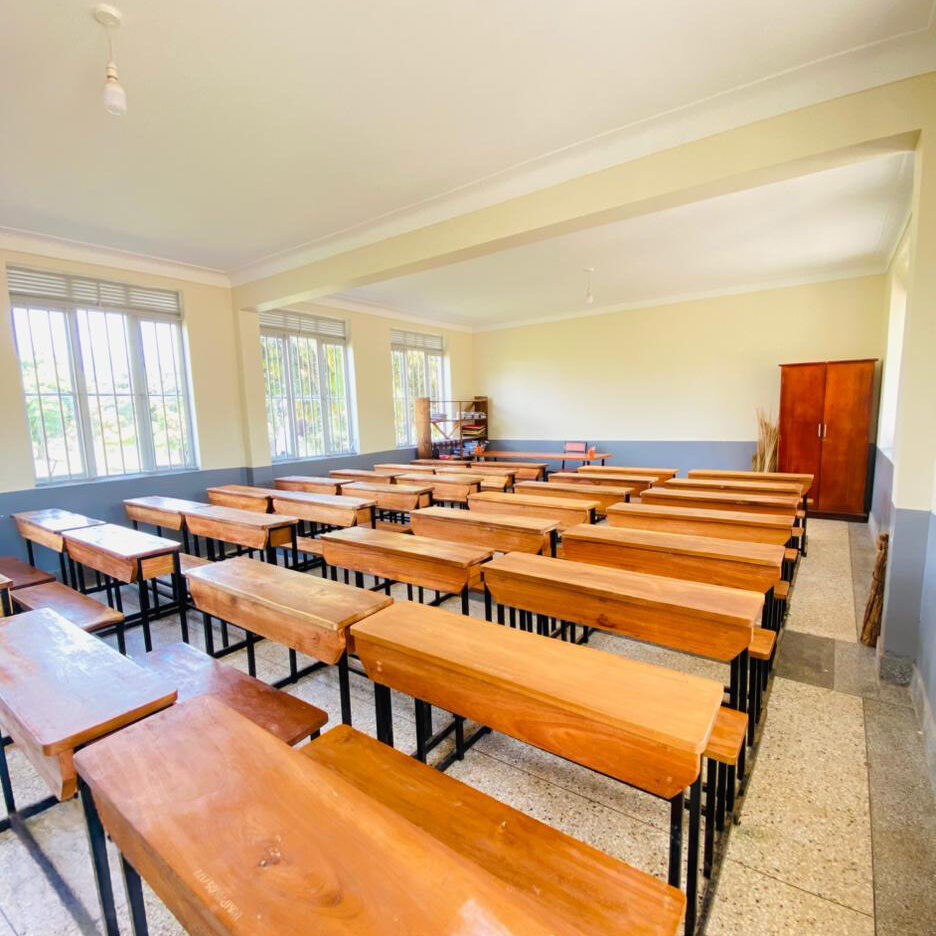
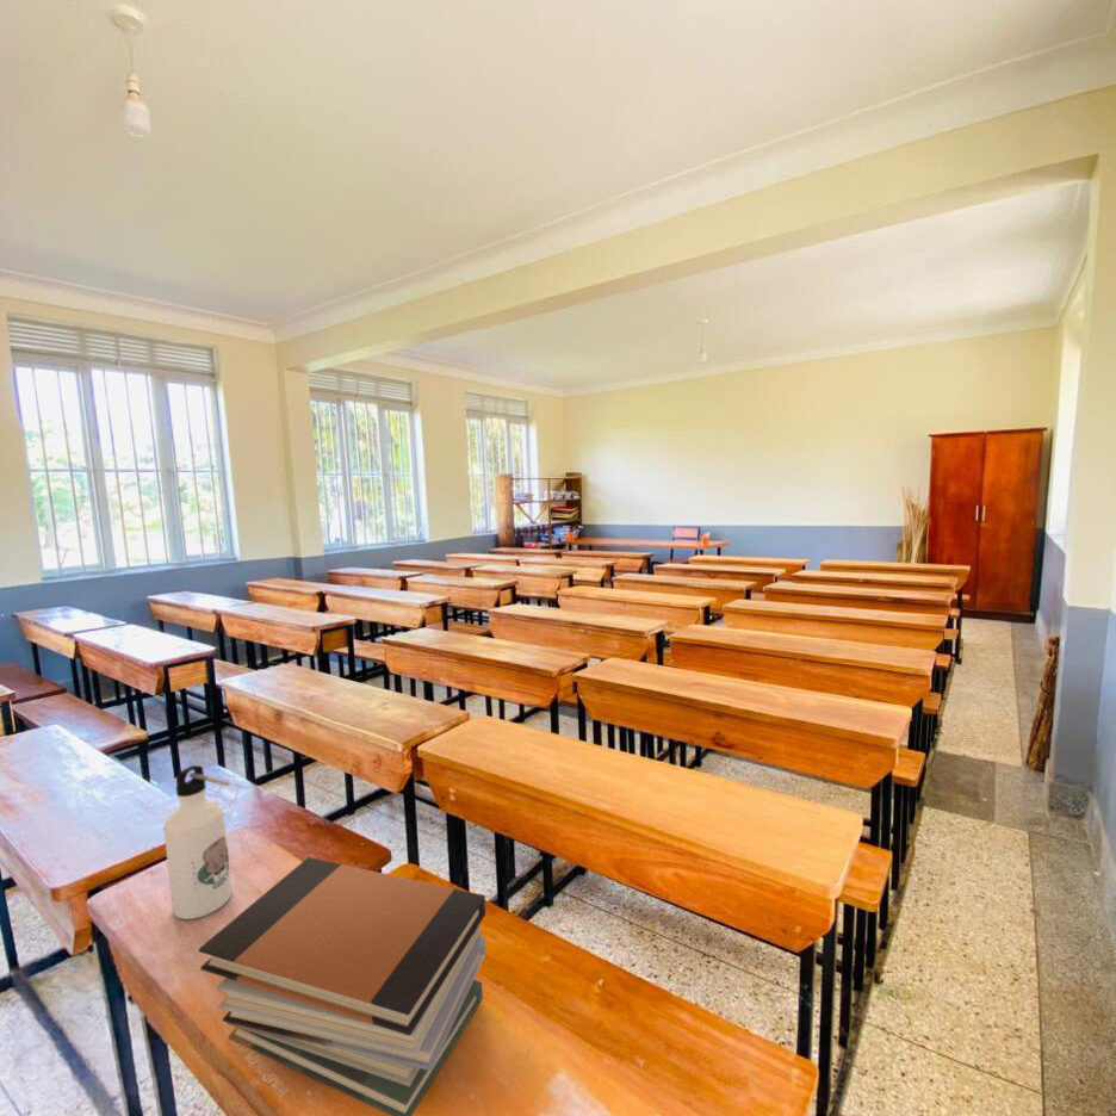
+ book stack (356, 971)
+ water bottle (207, 827)
